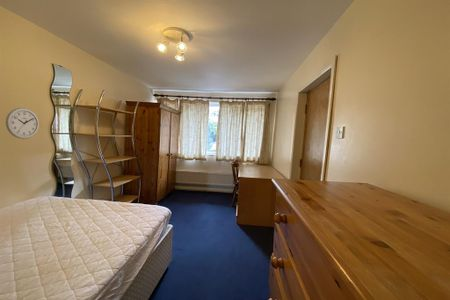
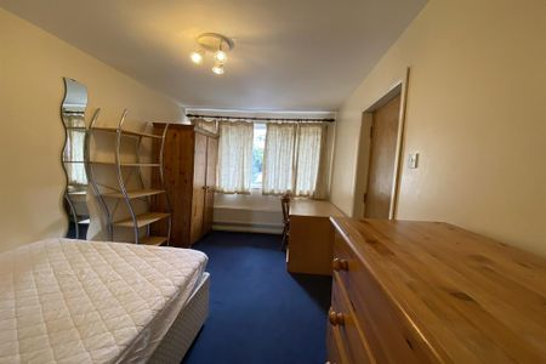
- wall clock (24, 123)
